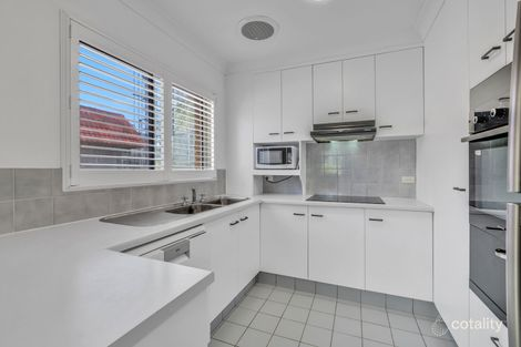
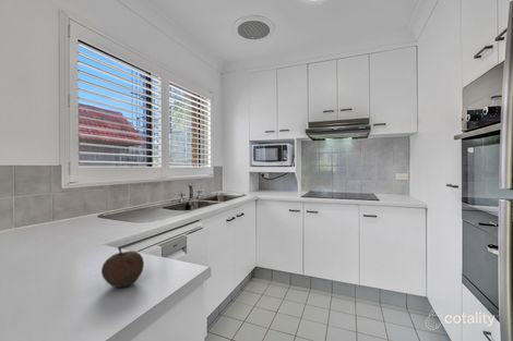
+ fruit (123, 265)
